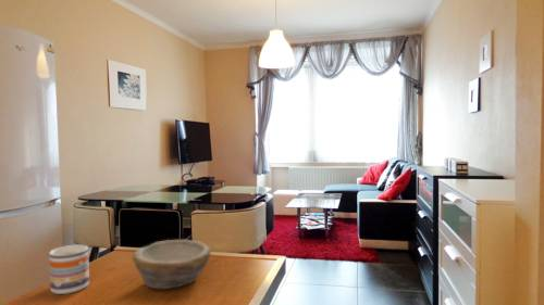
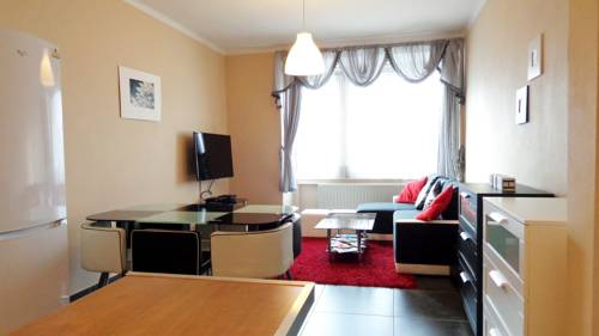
- mug (71, 266)
- bowl (173, 265)
